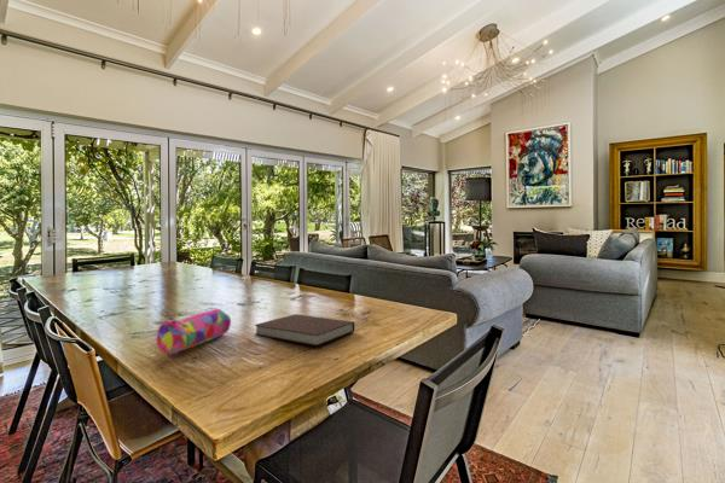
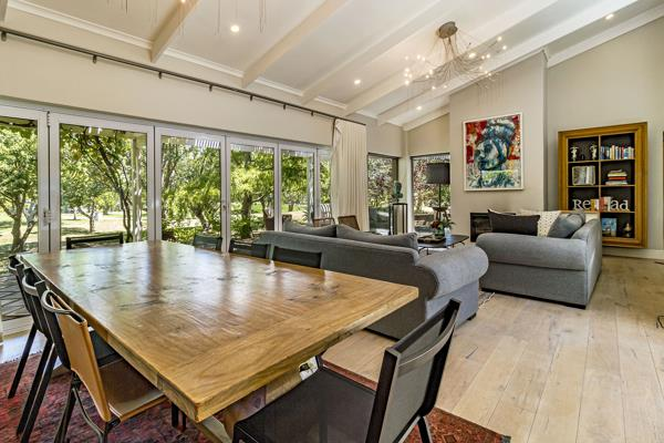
- pencil case (196, 328)
- notebook (304, 327)
